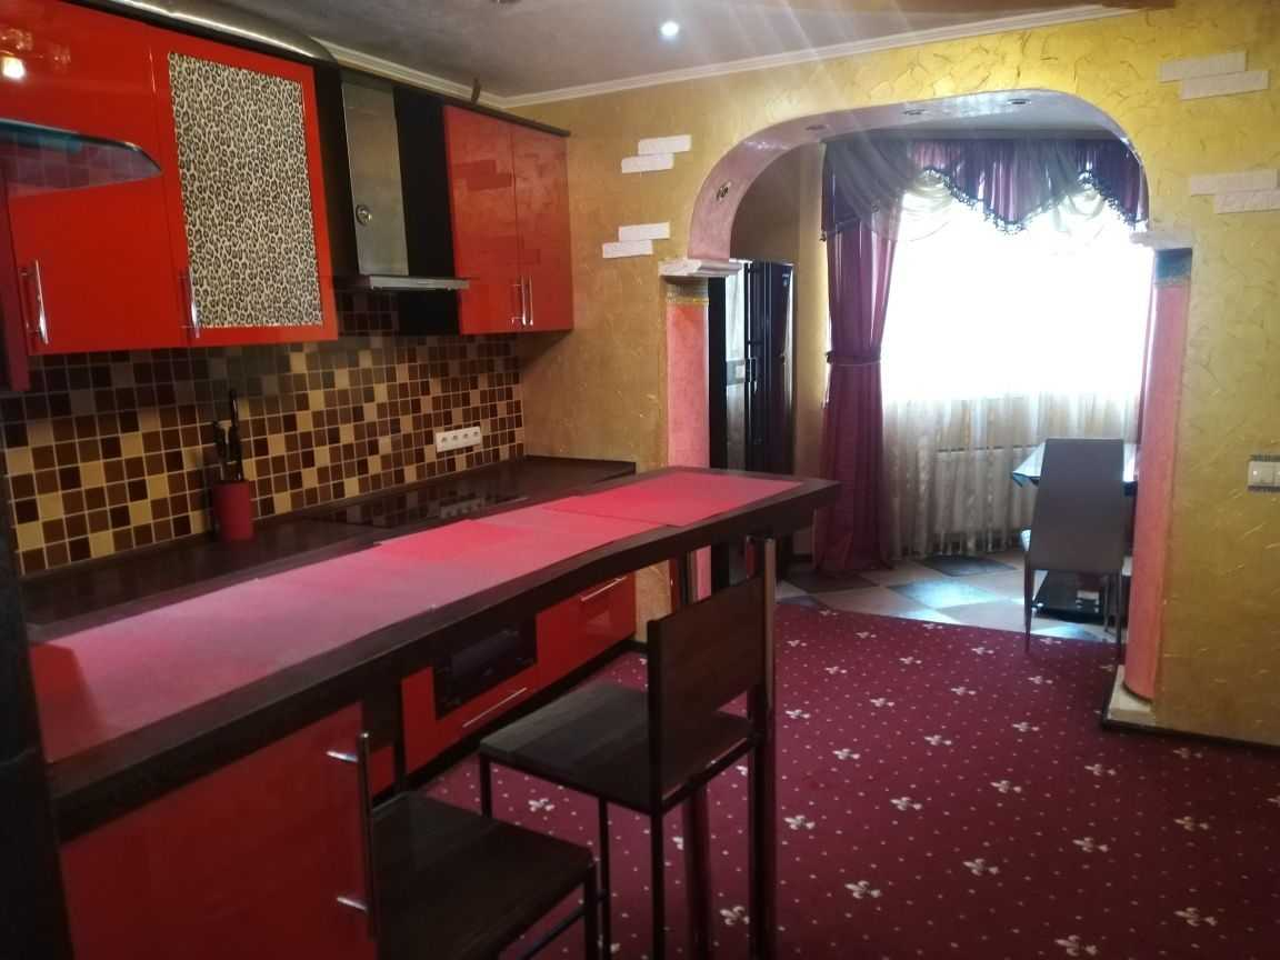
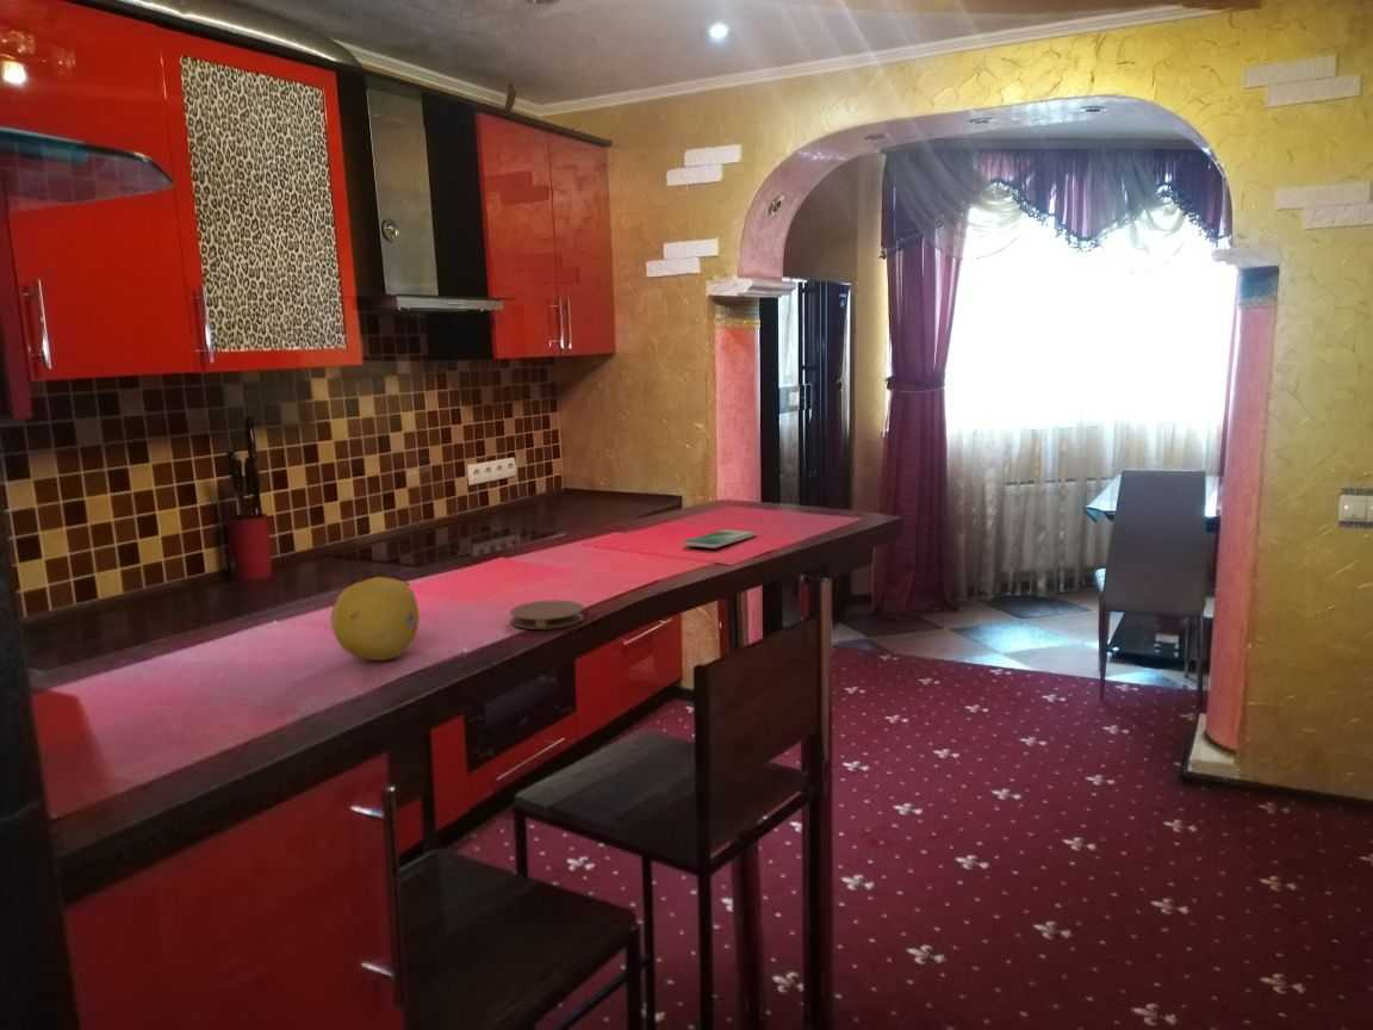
+ fruit (374, 616)
+ smartphone (720, 538)
+ coaster (547, 614)
